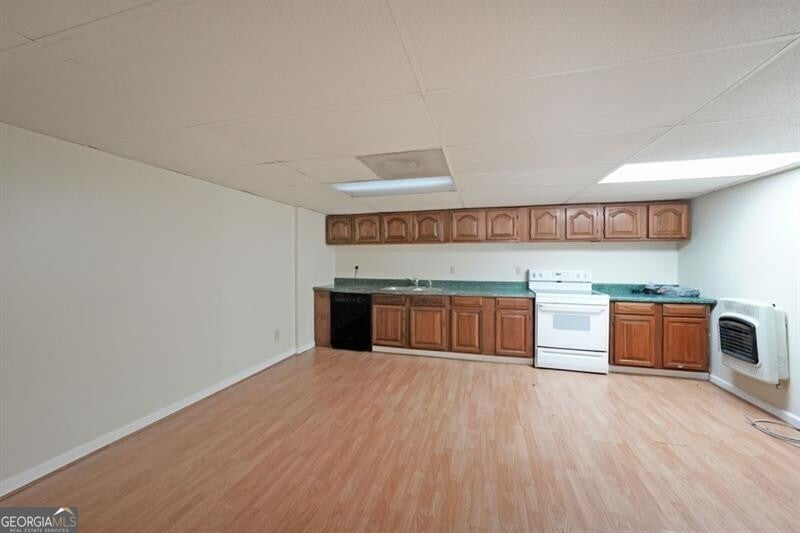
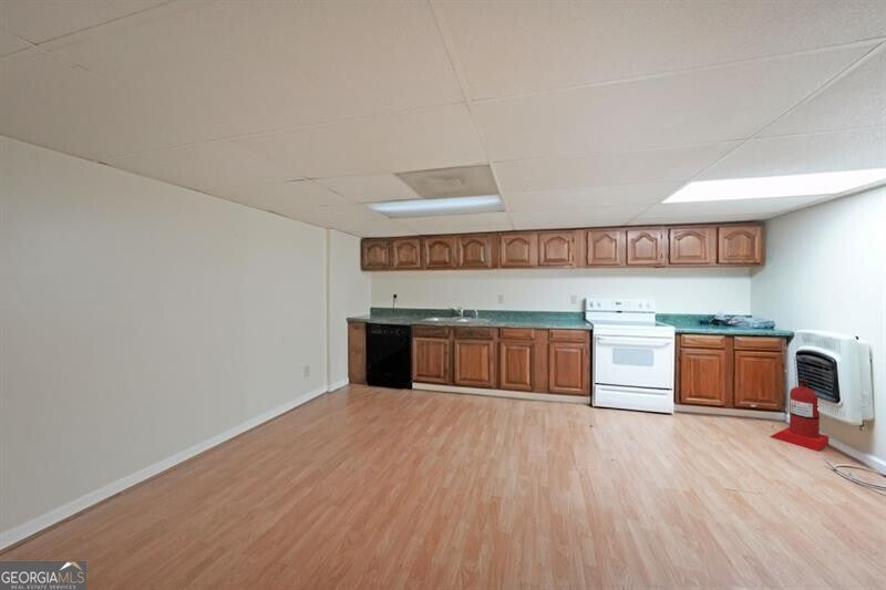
+ fire extinguisher (799, 408)
